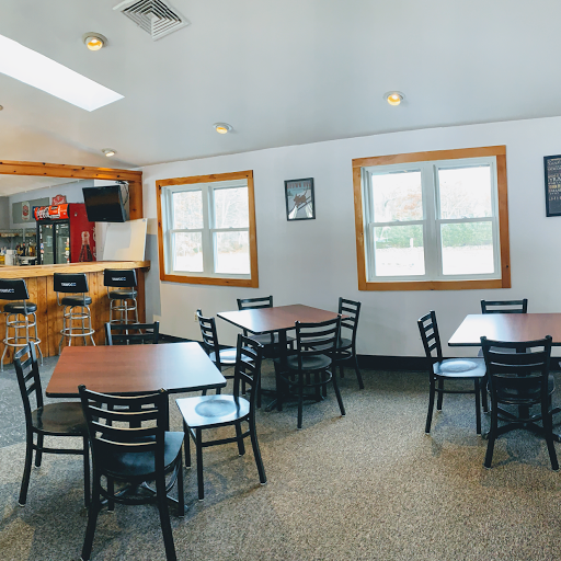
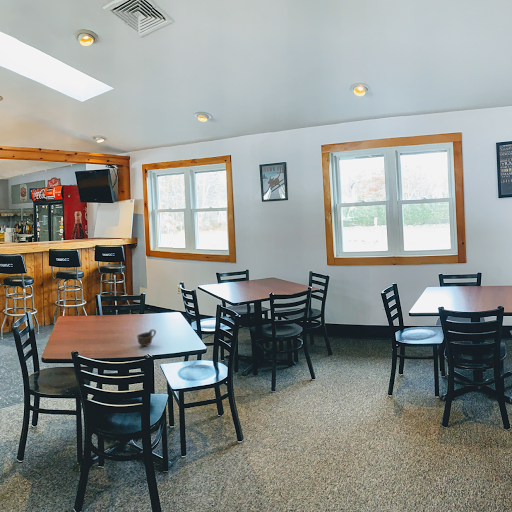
+ cup (146, 337)
